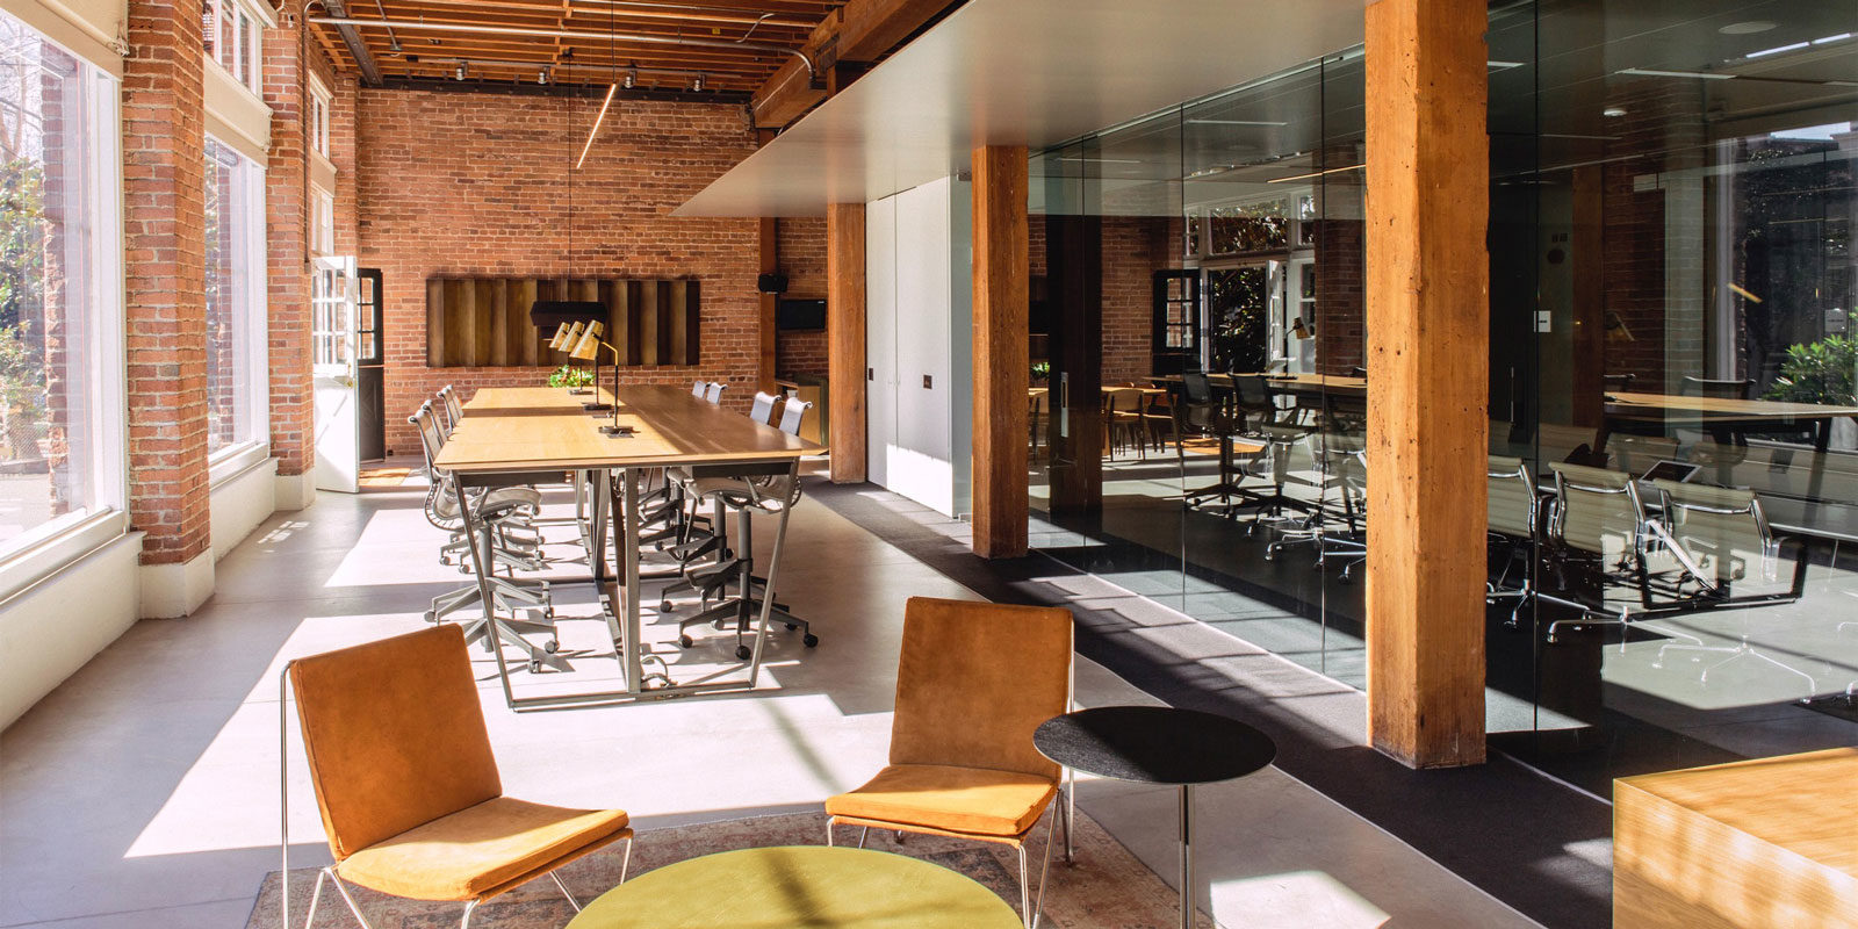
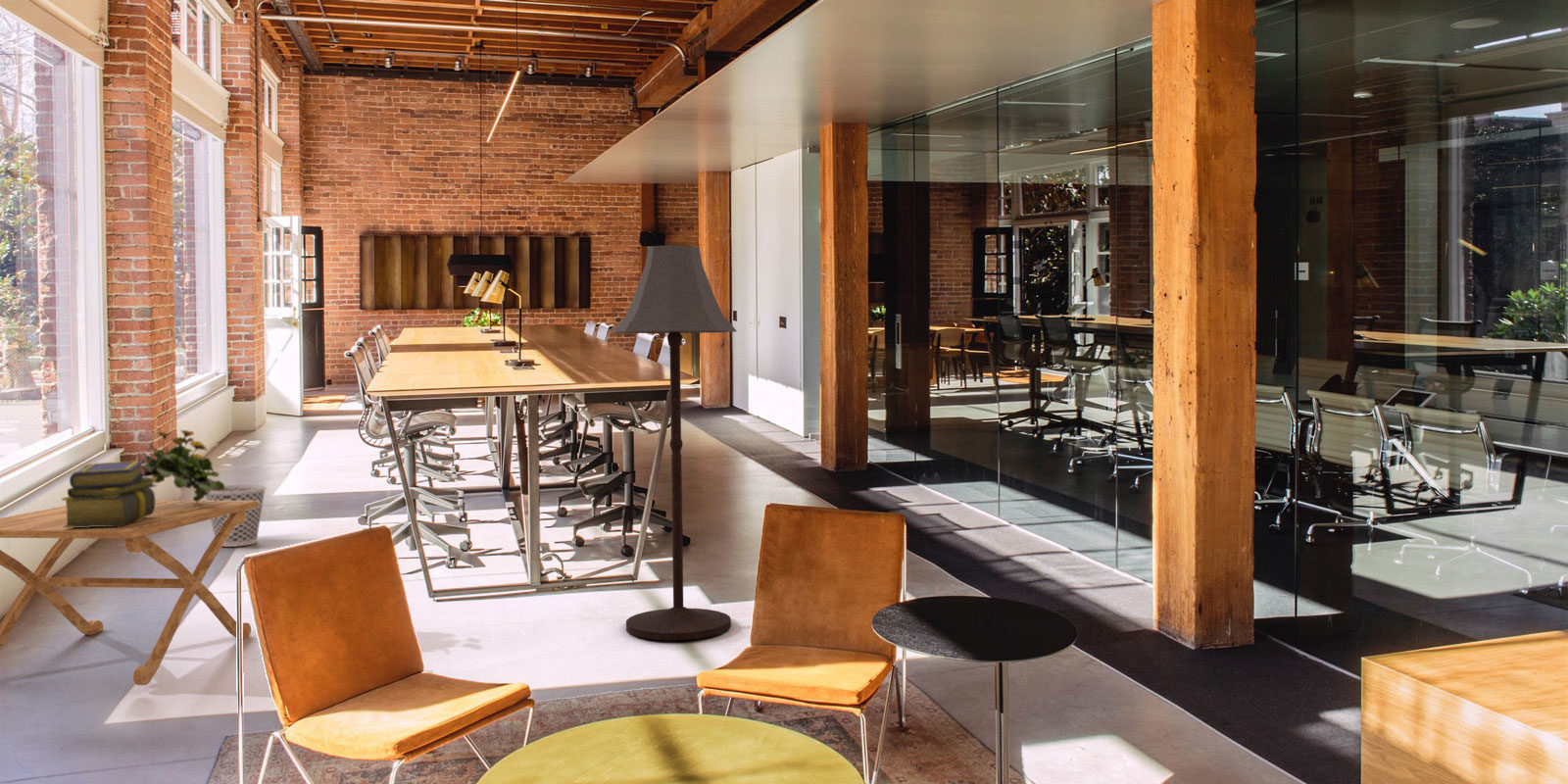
+ side table (115, 586)
+ flowering plant (176, 467)
+ stack of books (111, 493)
+ wastebasket (228, 514)
+ floor lamp (675, 438)
